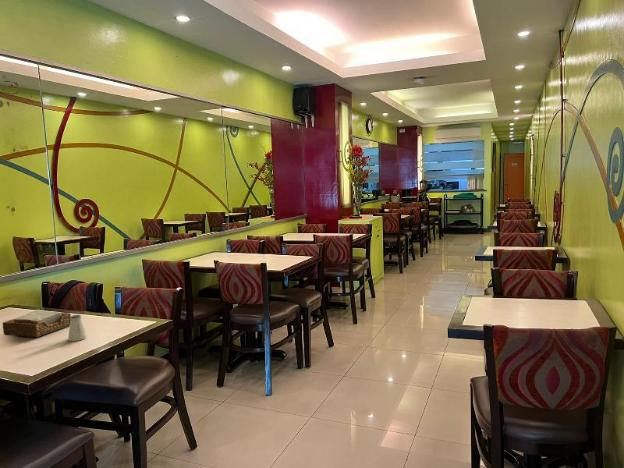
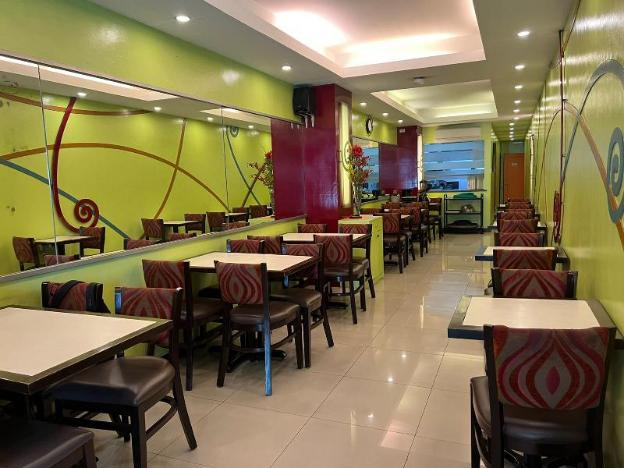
- saltshaker (76, 327)
- napkin holder (37, 321)
